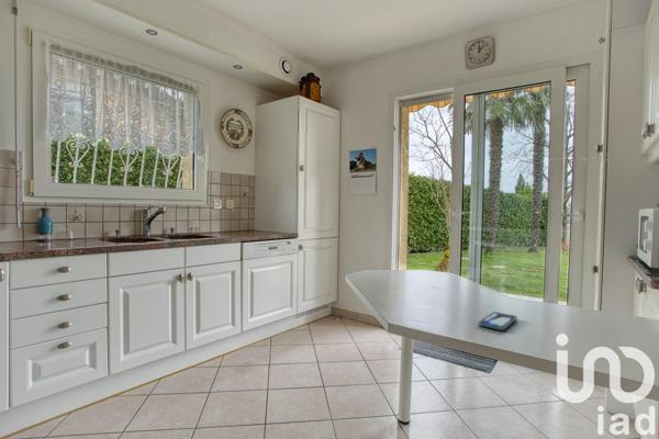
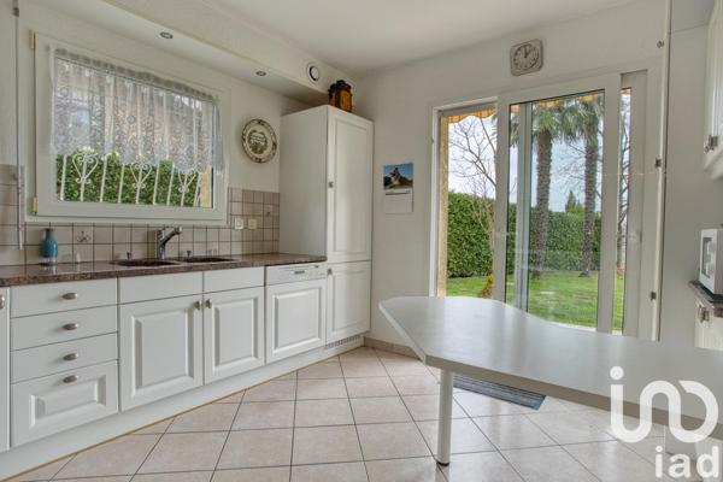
- smartphone (498, 319)
